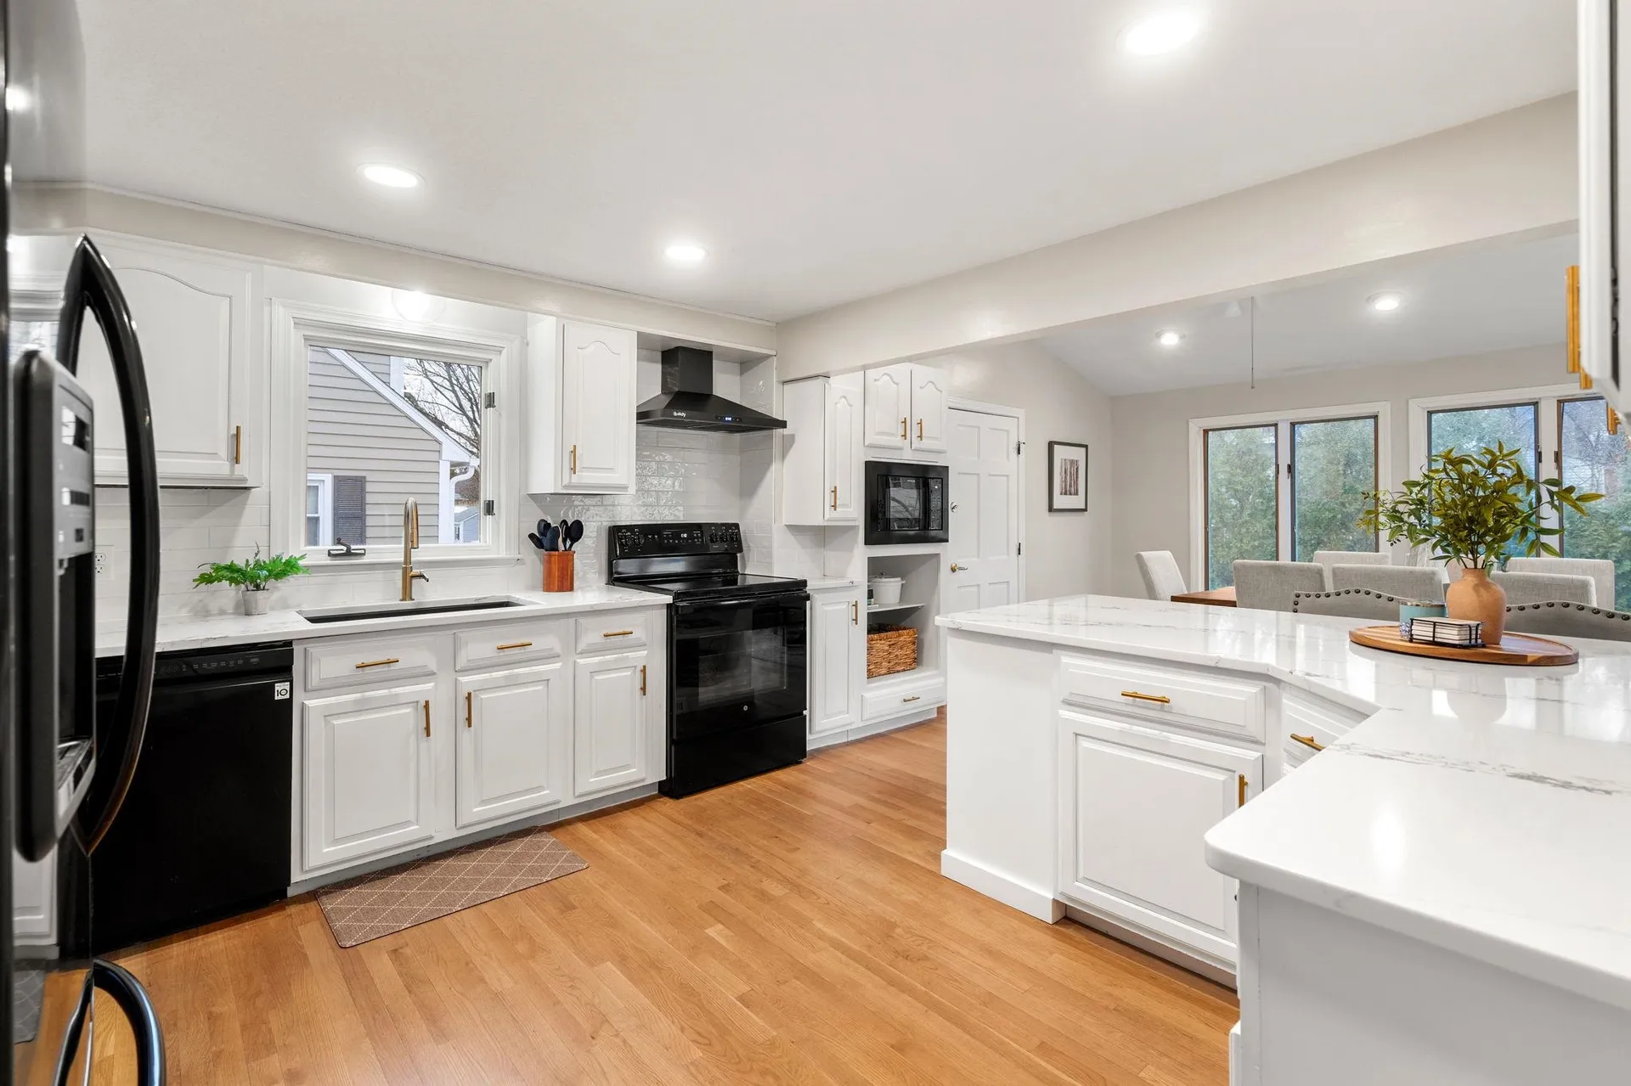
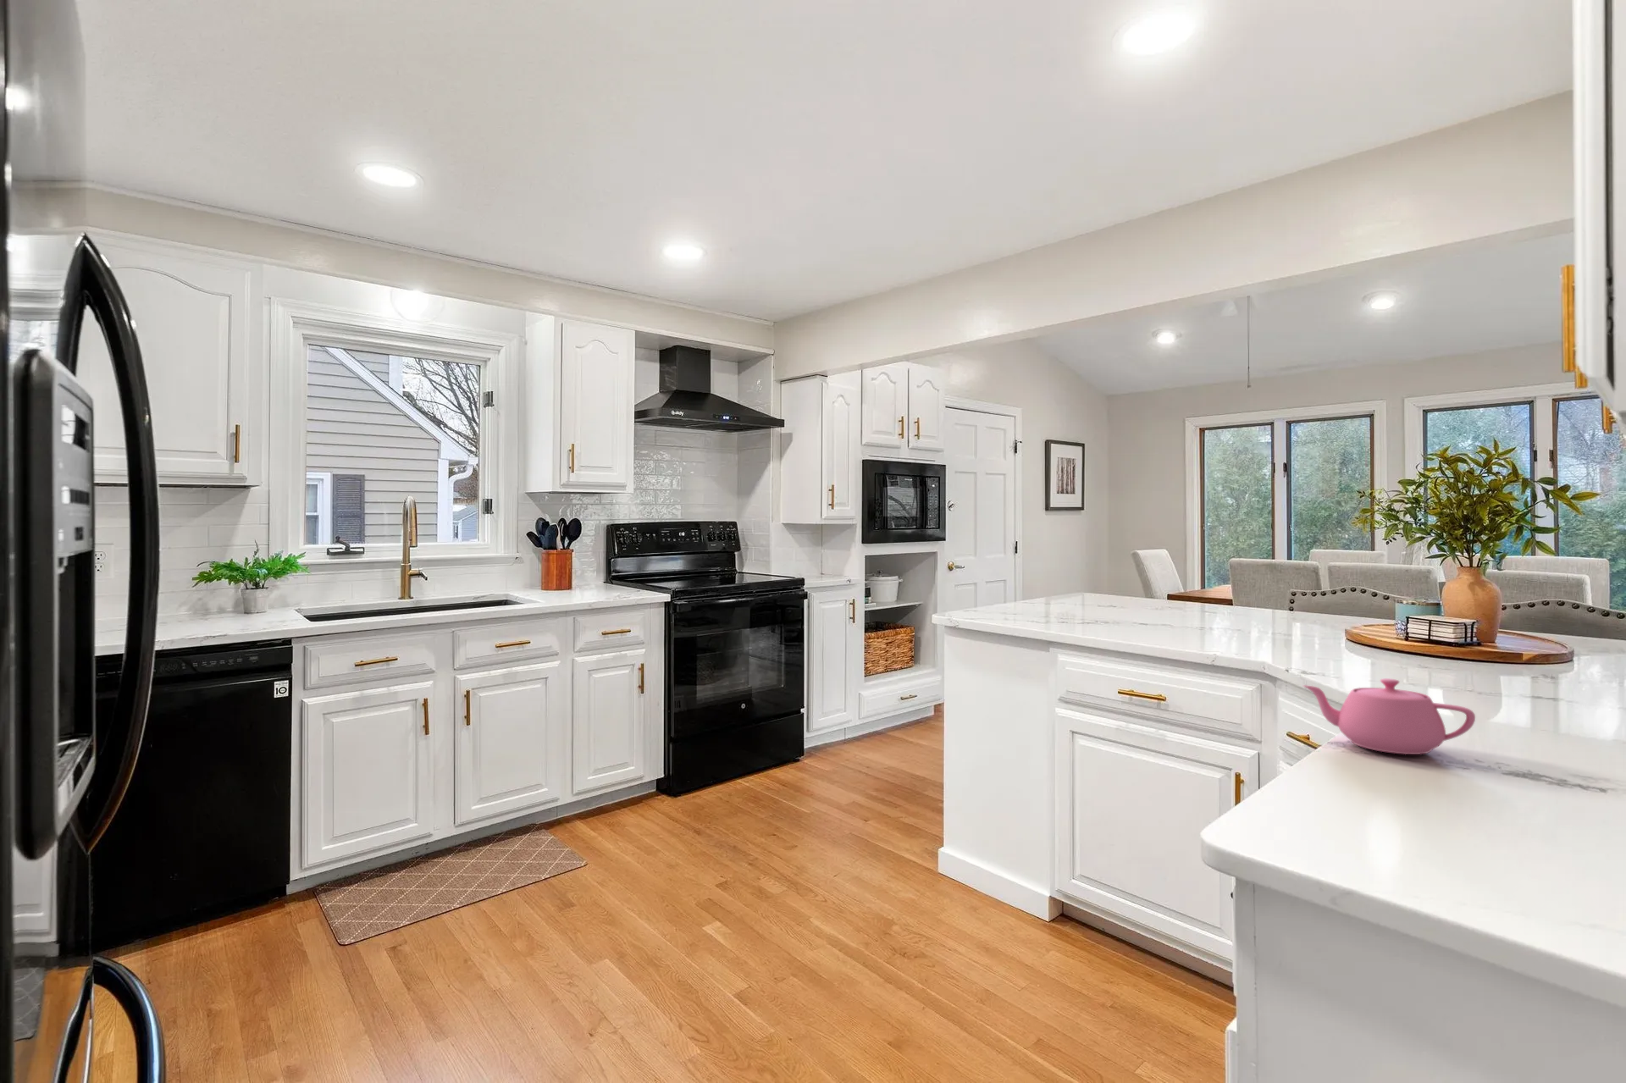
+ teapot (1384, 712)
